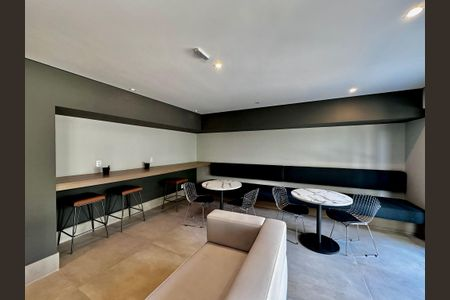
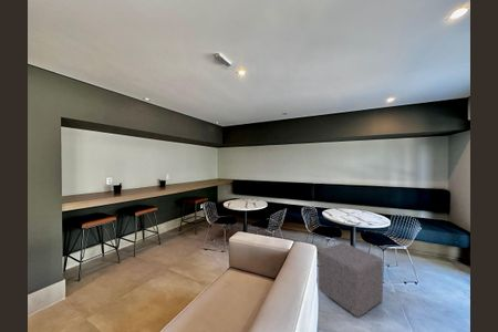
+ ottoman (349, 274)
